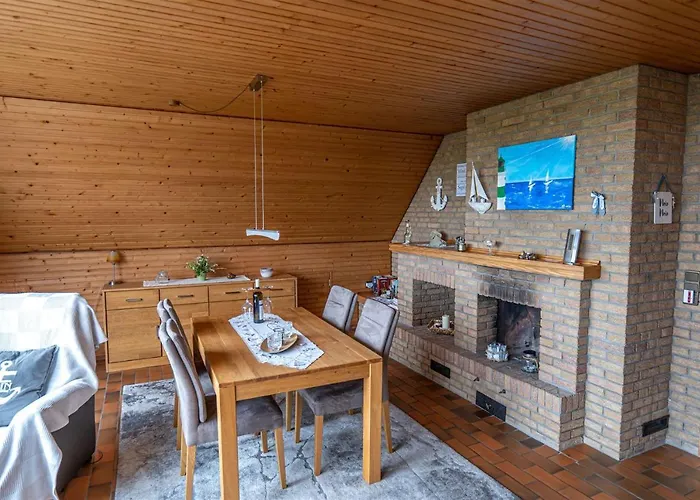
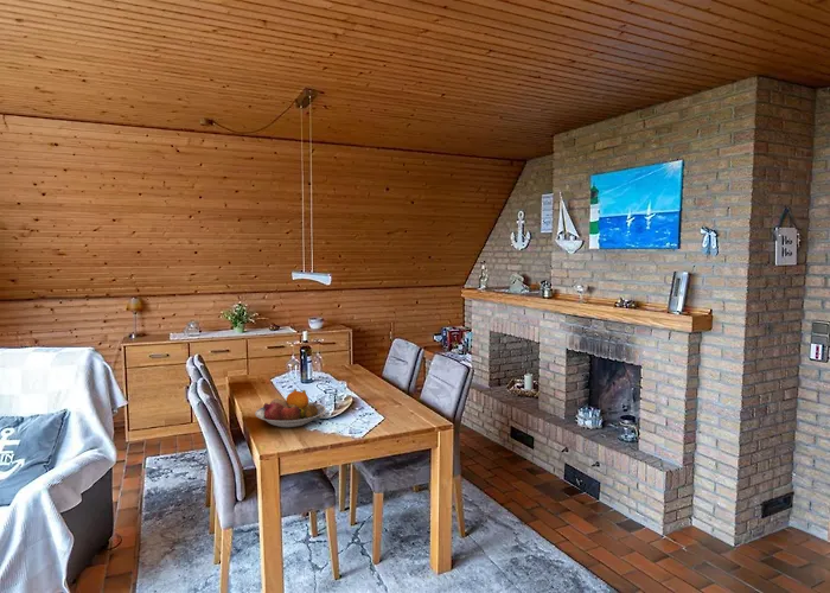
+ fruit bowl (290, 408)
